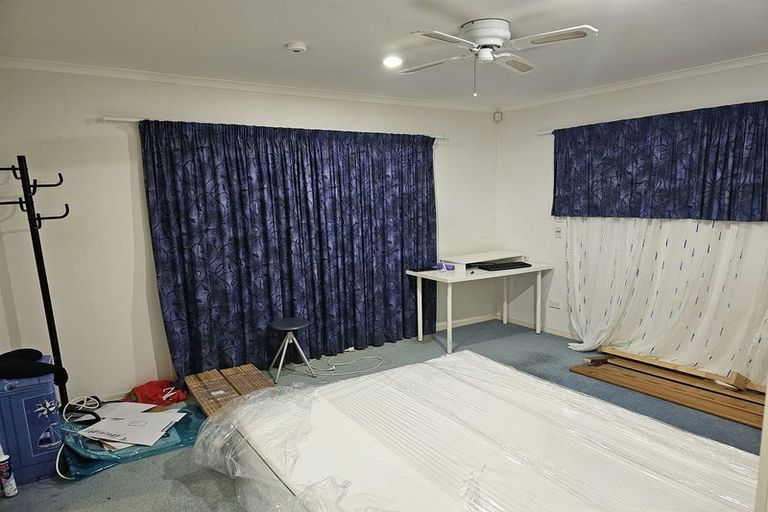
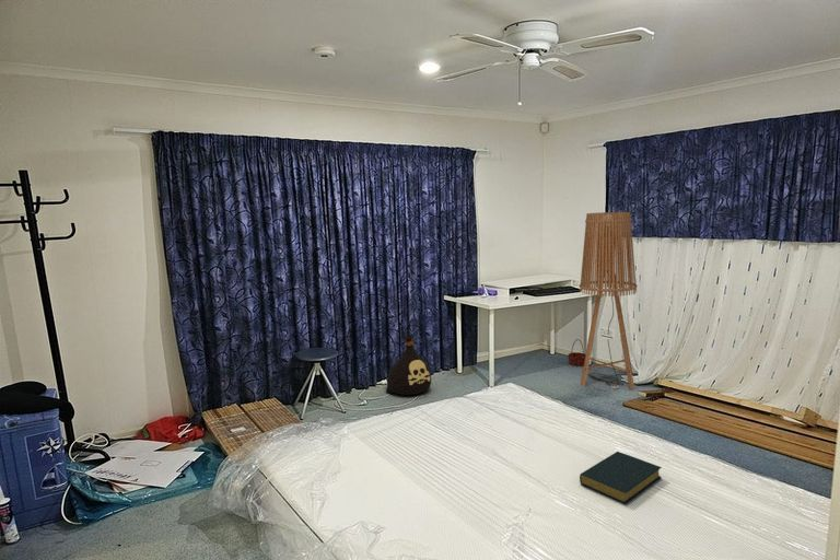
+ floor lamp (608, 295)
+ hardback book (620, 475)
+ bag (409, 363)
+ basket (576, 352)
